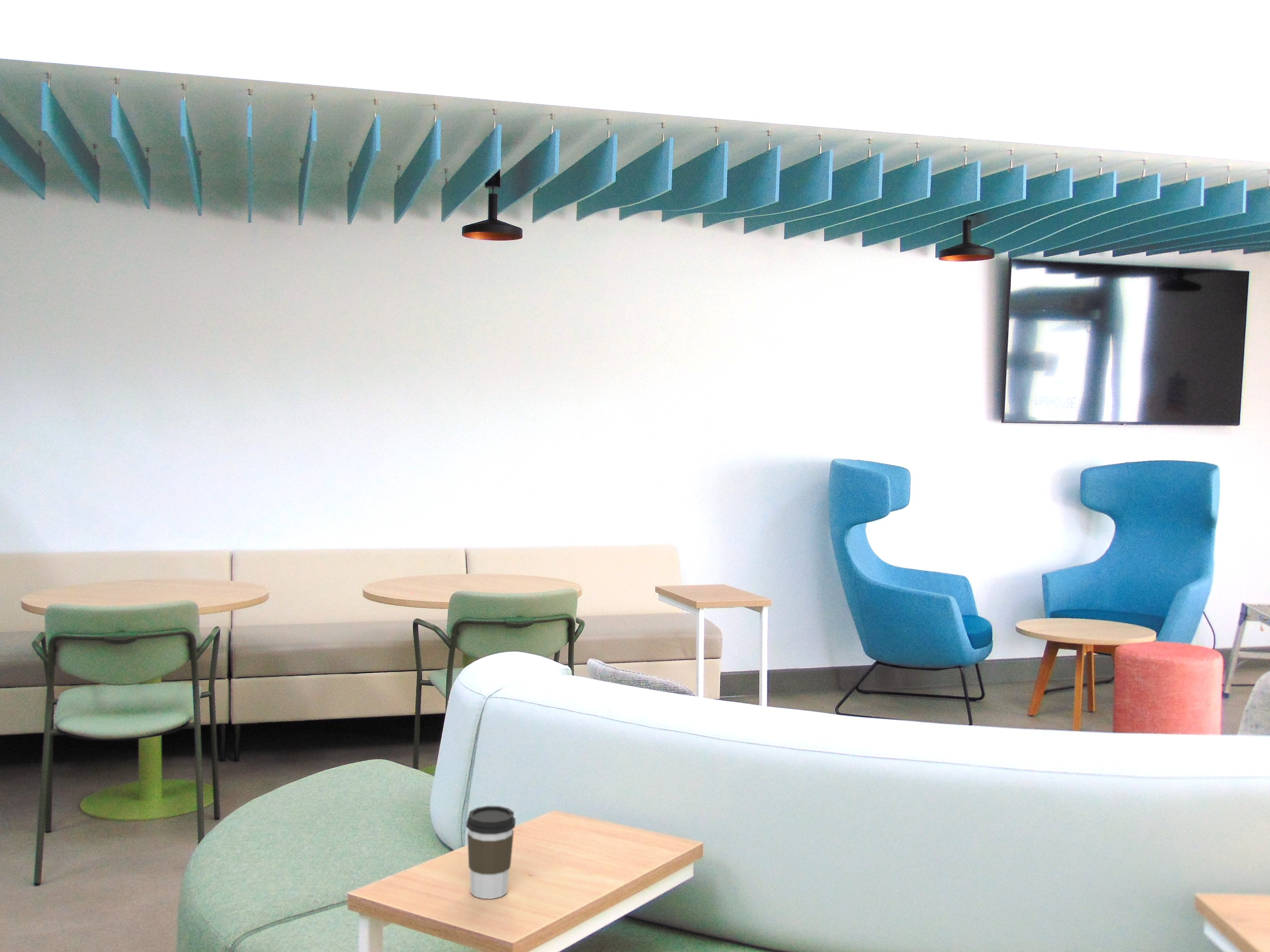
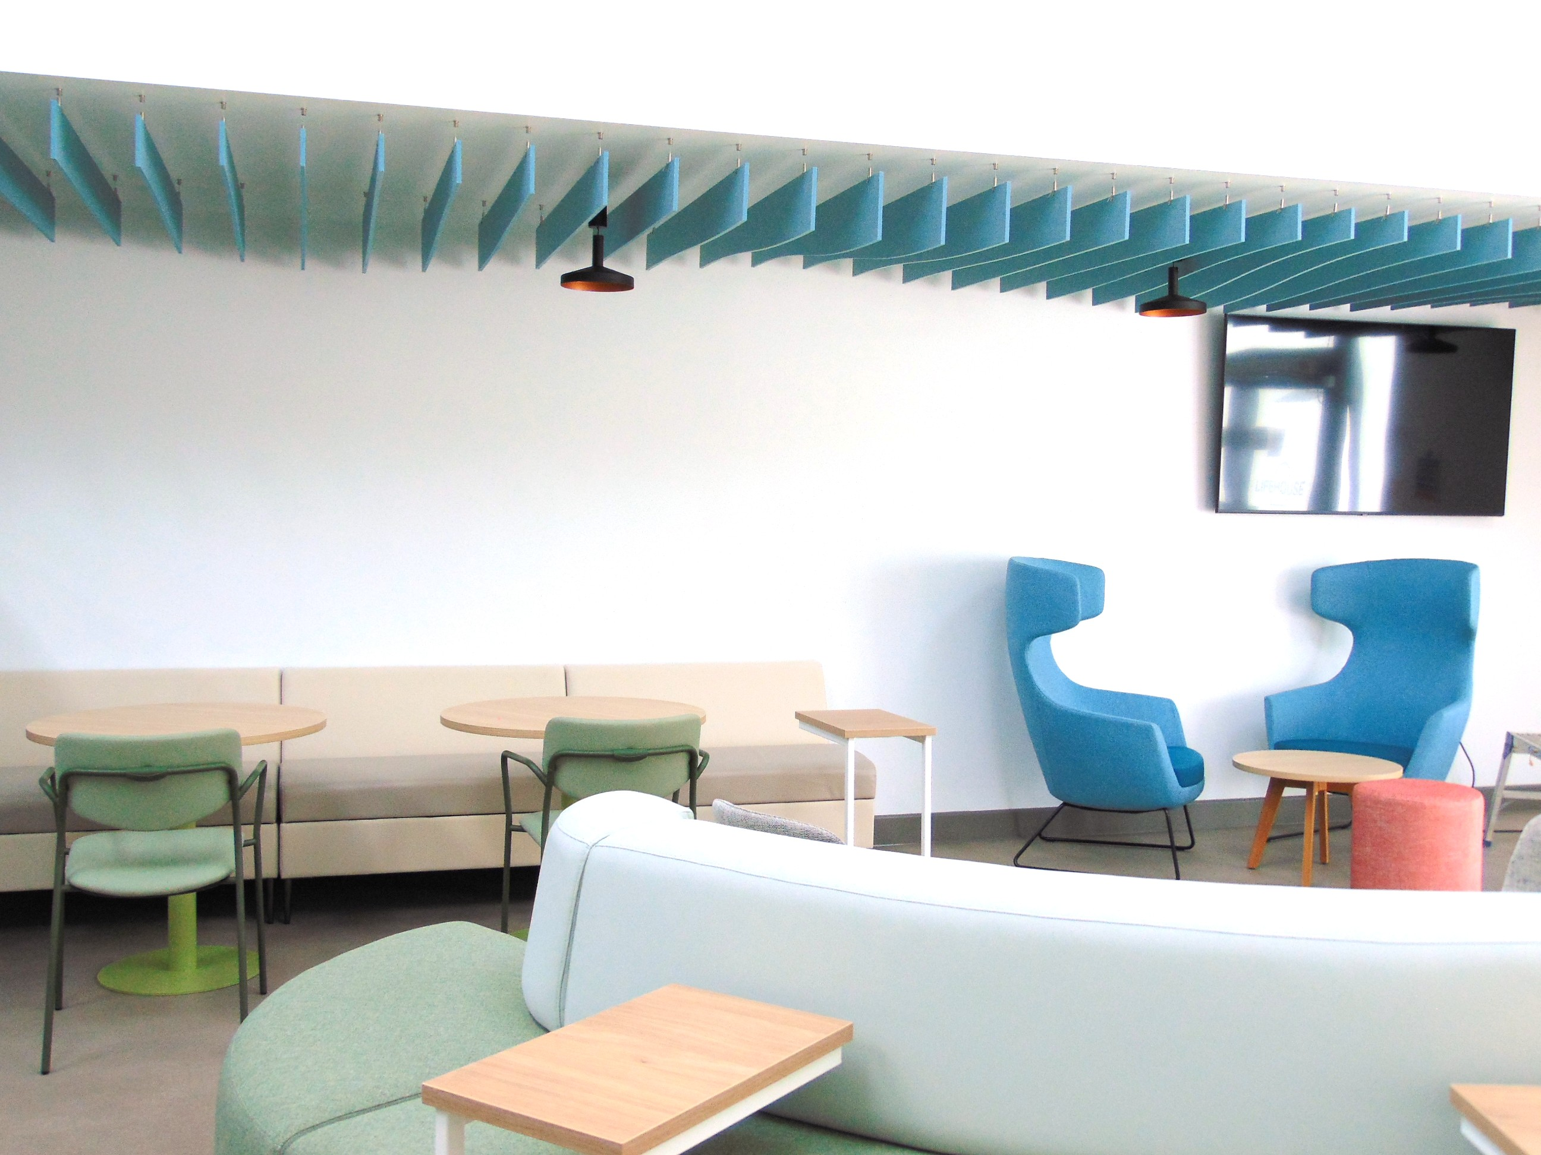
- coffee cup (490, 852)
